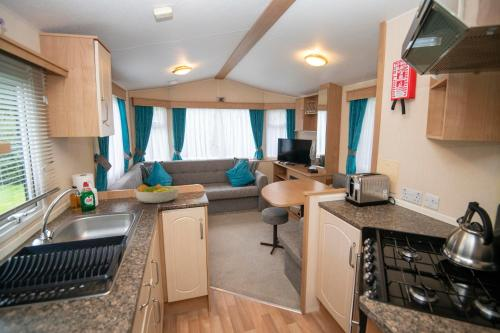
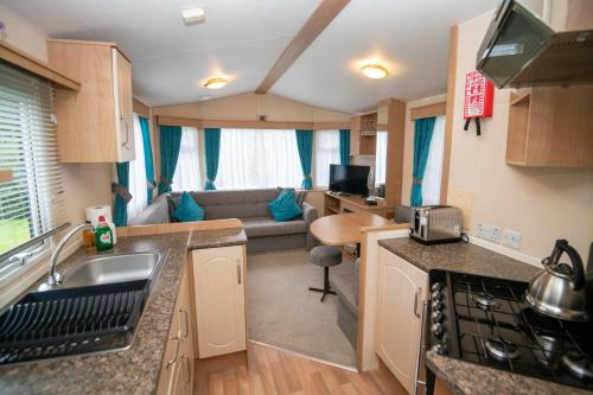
- fruit bowl (157, 192)
